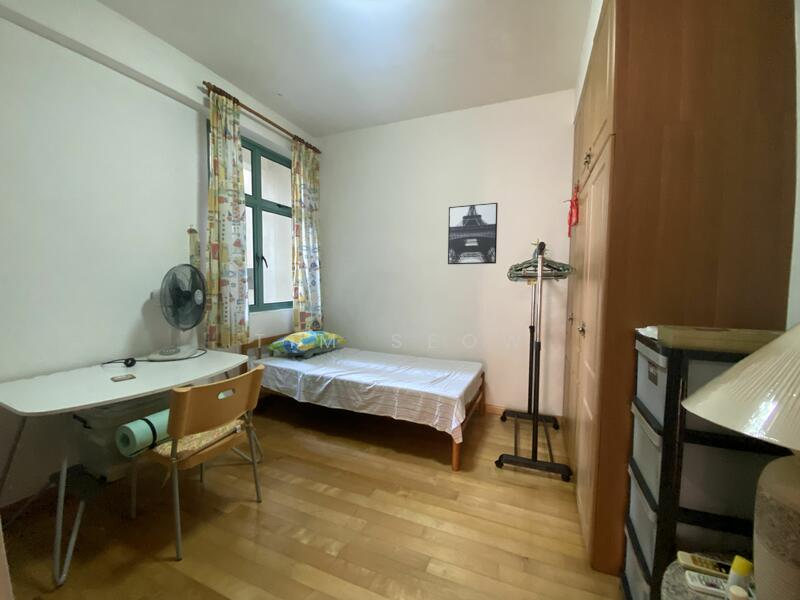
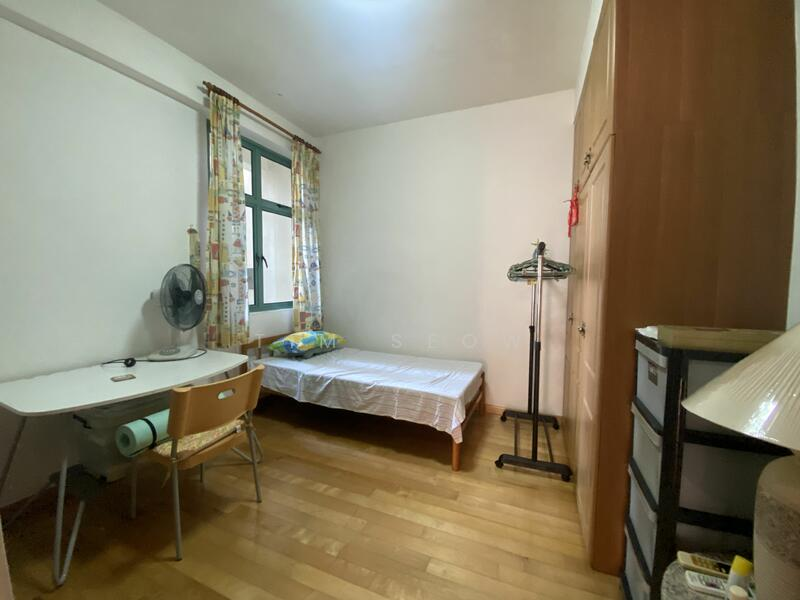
- wall art (472, 234)
